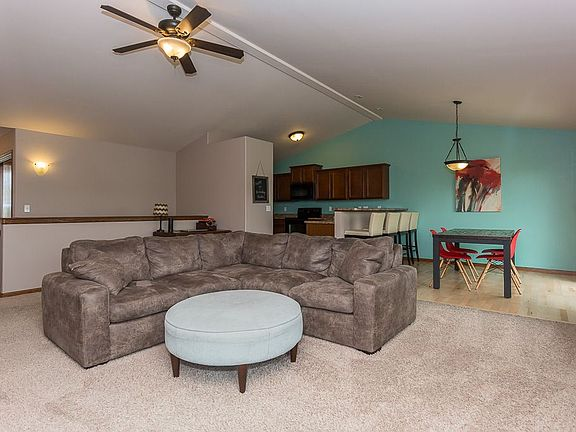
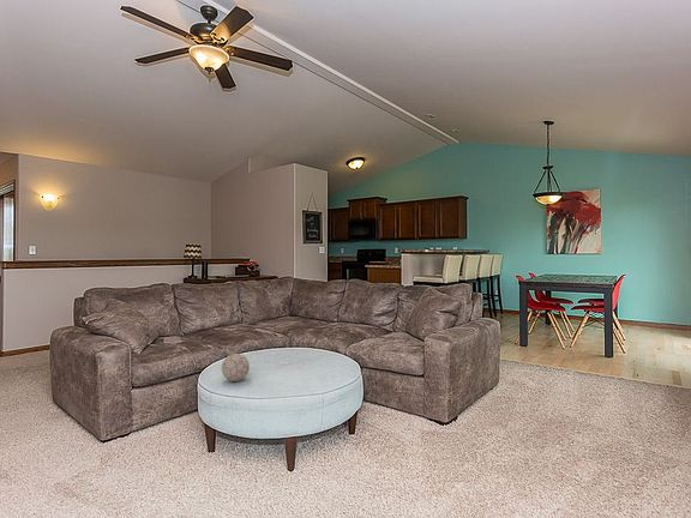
+ decorative ball (235, 367)
